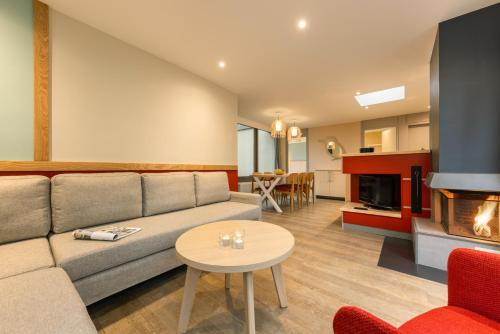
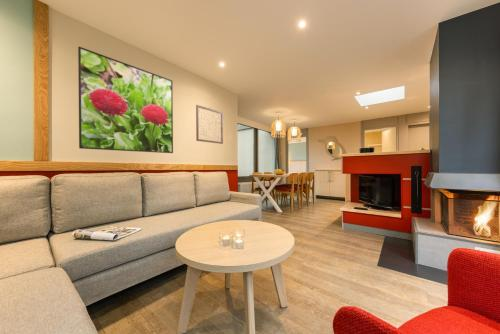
+ wall art (210, 124)
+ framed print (133, 108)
